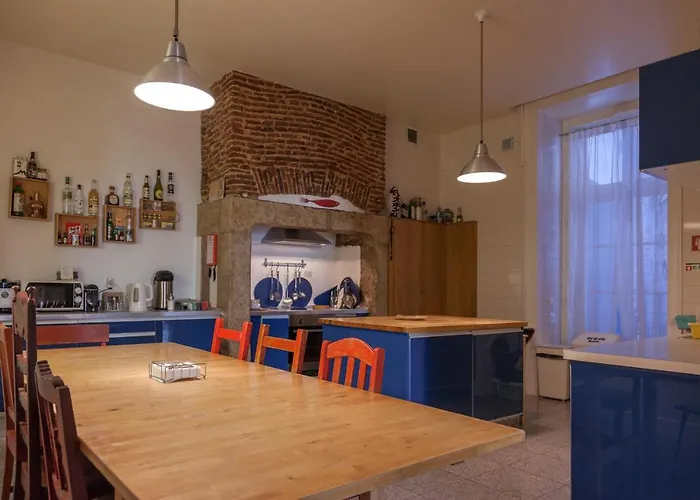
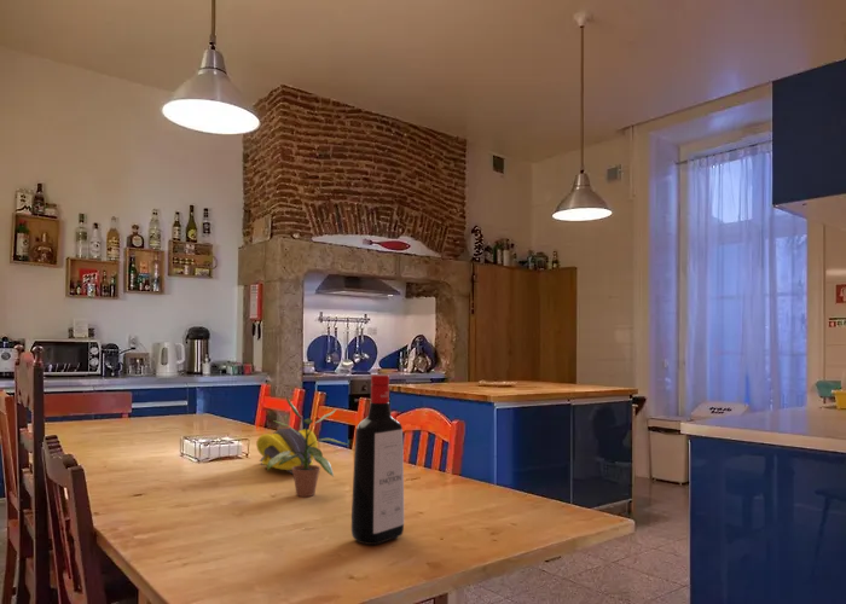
+ liquor bottle (378, 455)
+ potted plant (302, 439)
+ banana bunch (284, 448)
